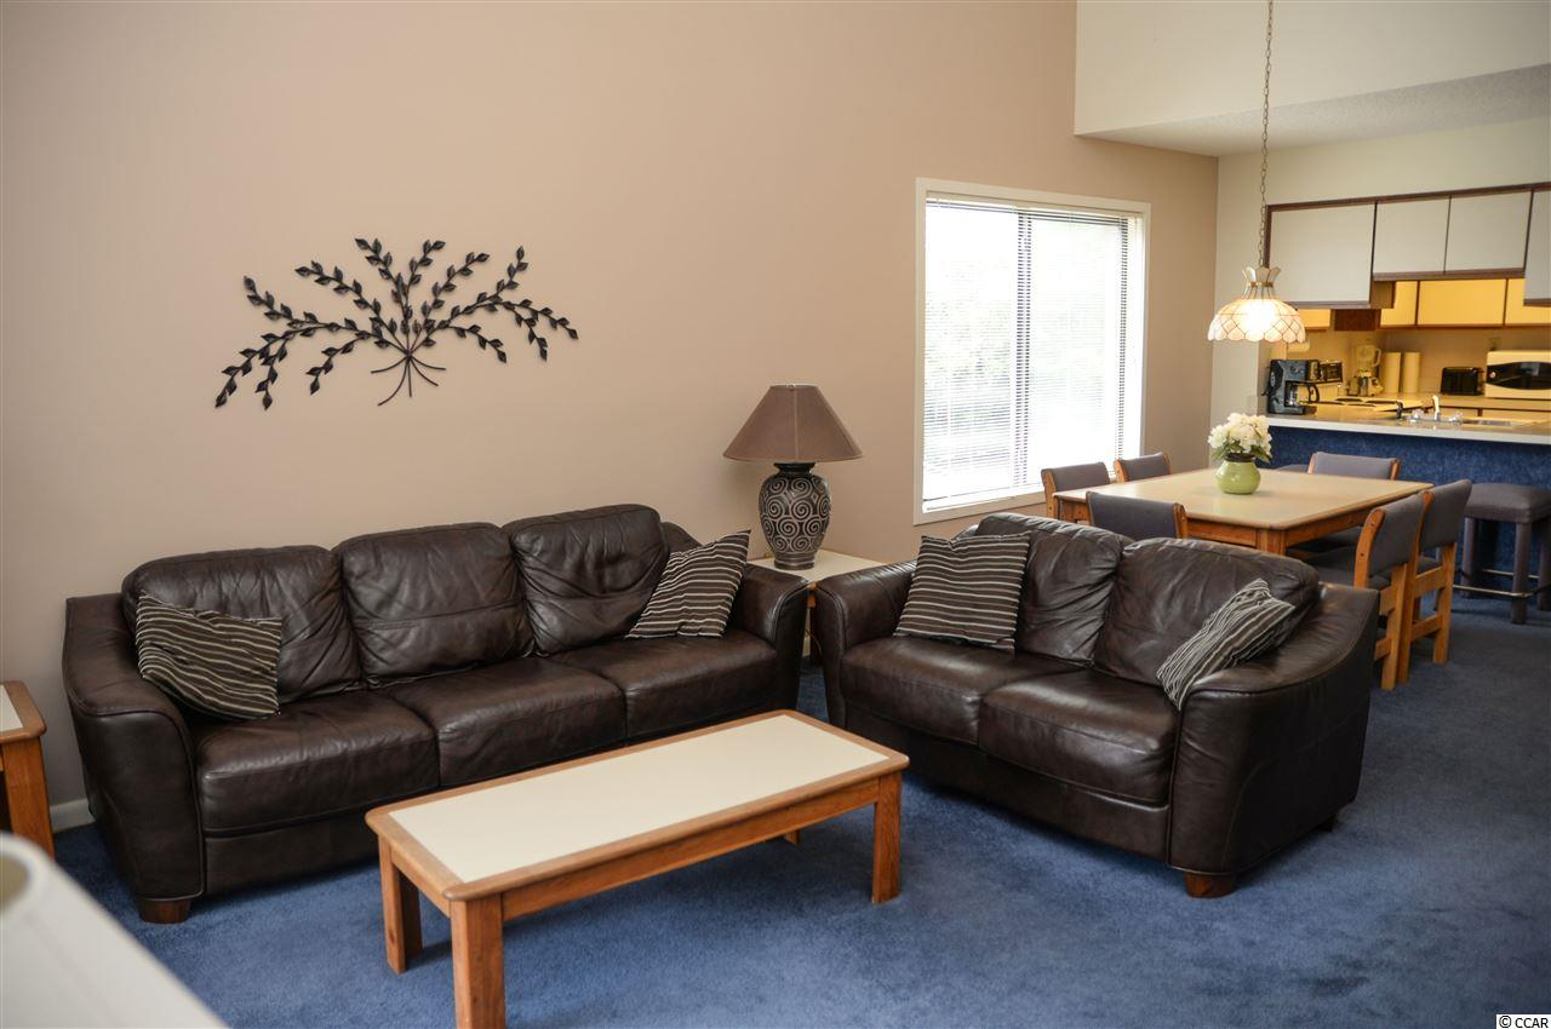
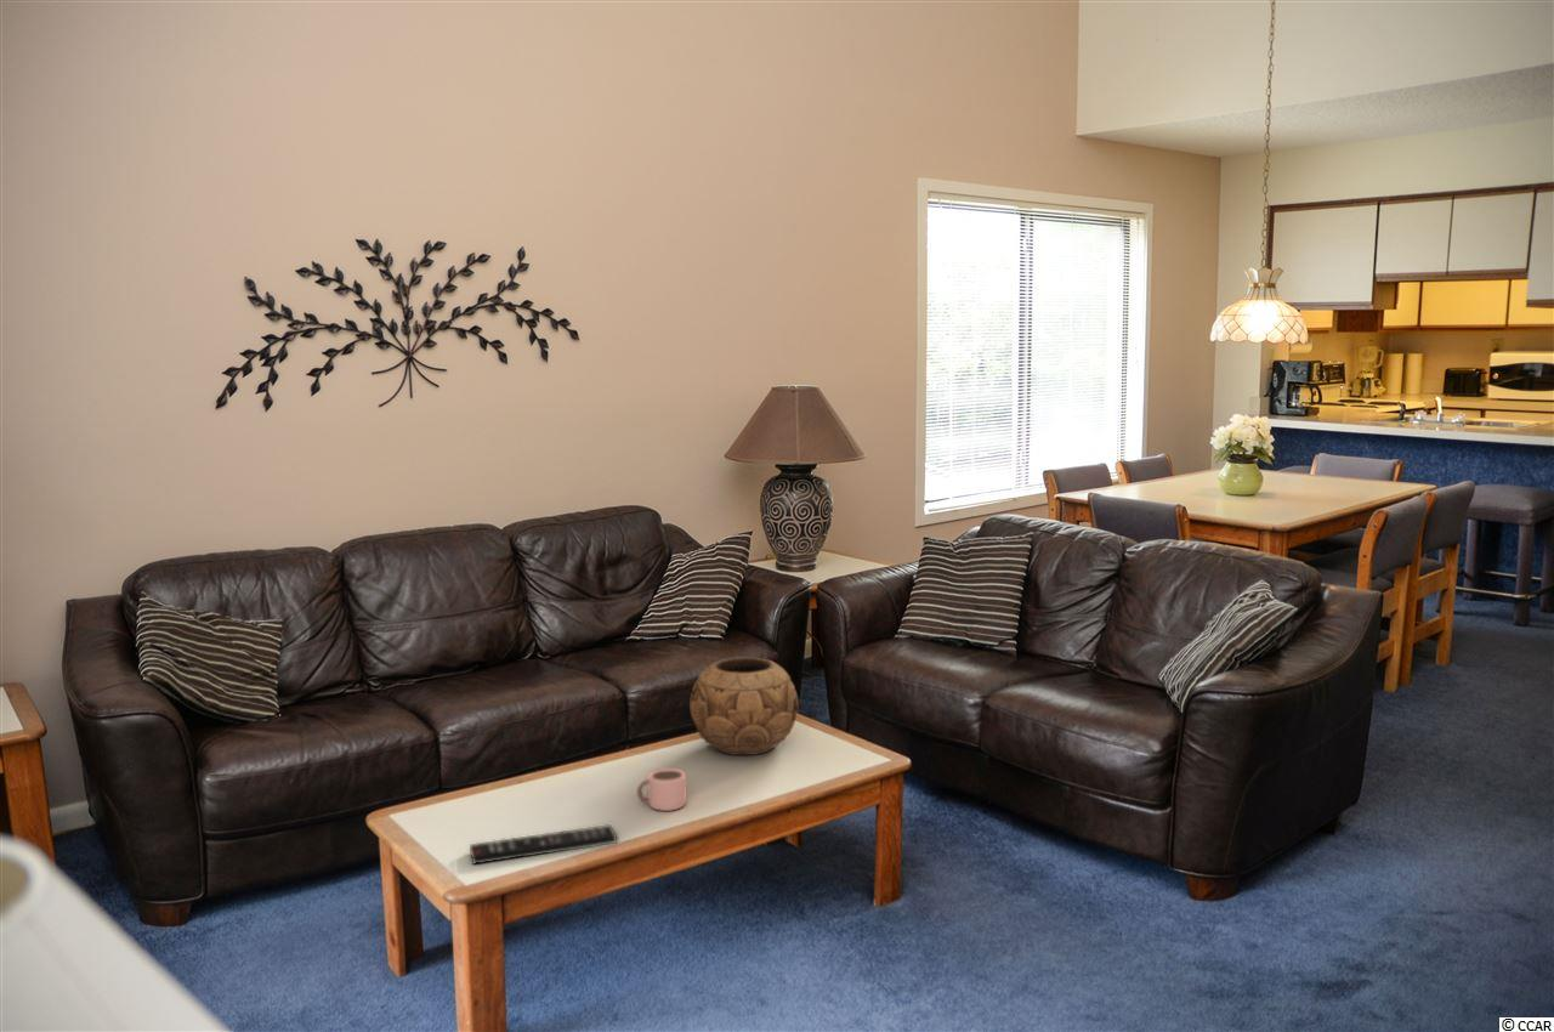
+ remote control (543, 843)
+ mug (662, 790)
+ decorative bowl (743, 705)
